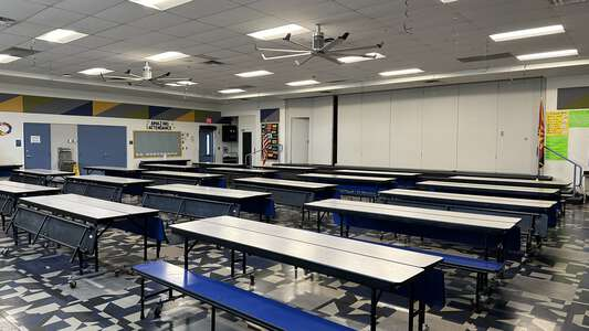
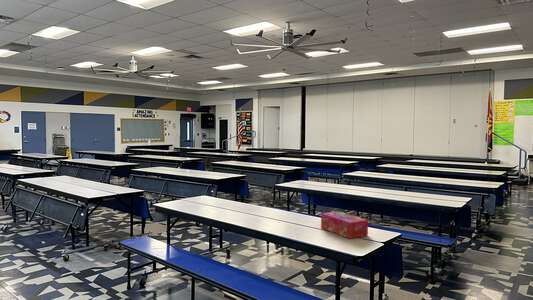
+ tissue box (343, 223)
